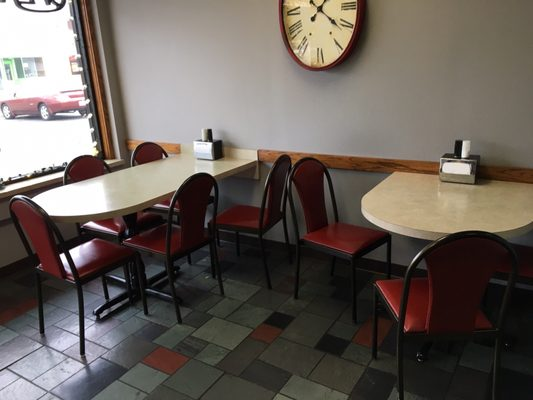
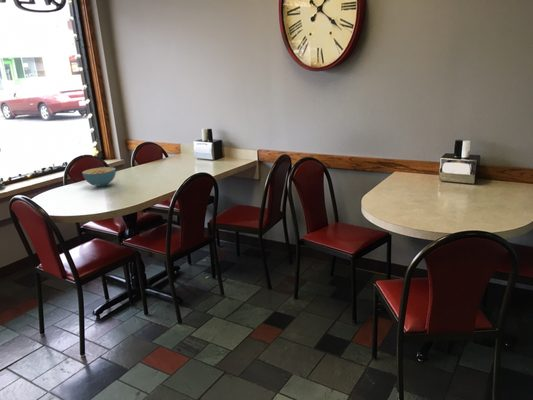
+ cereal bowl (100, 178)
